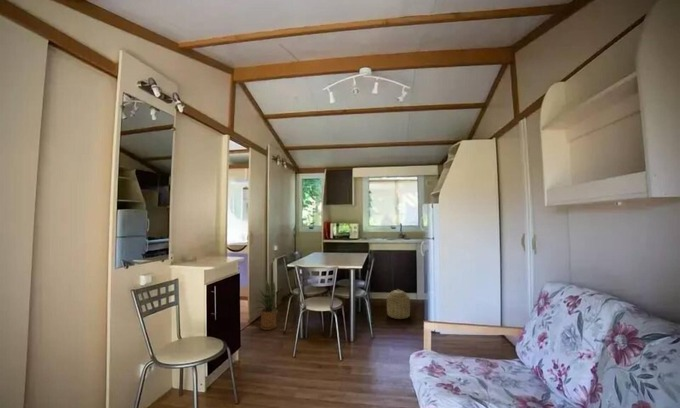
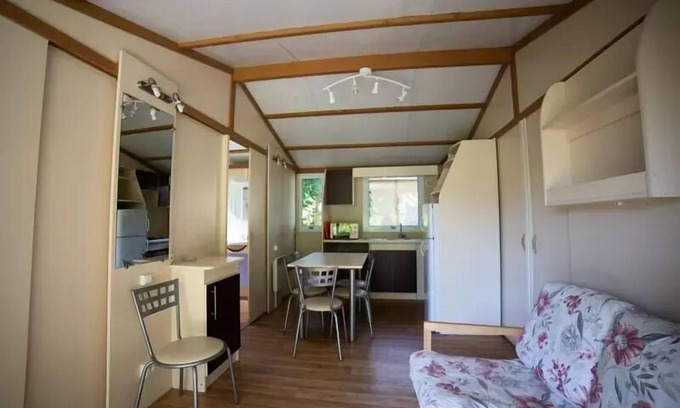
- house plant (265, 305)
- basket (398, 302)
